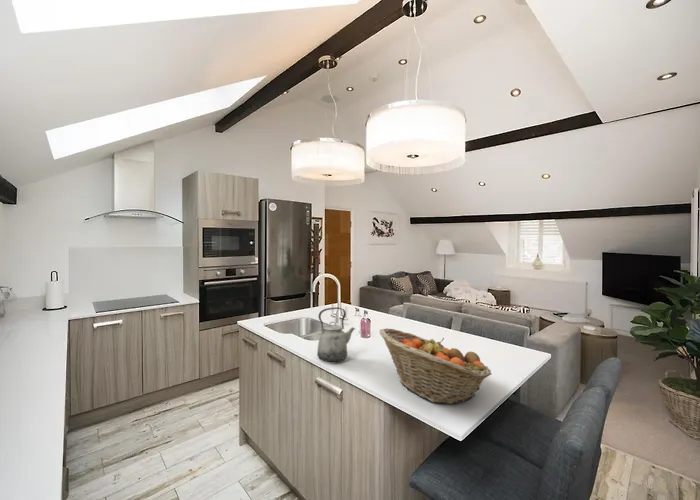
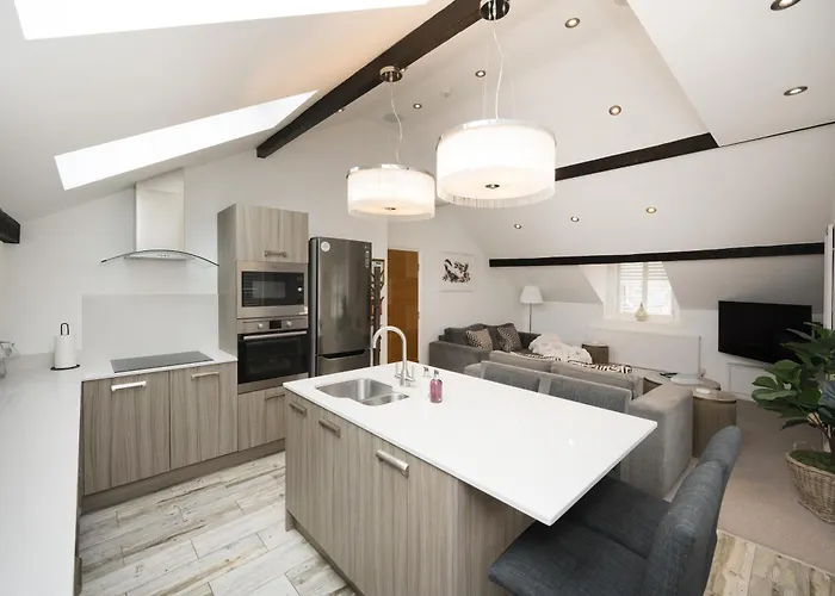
- fruit basket (430, 358)
- kettle (337, 332)
